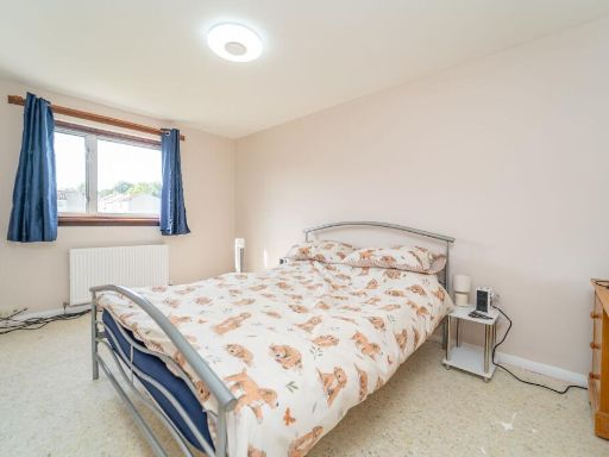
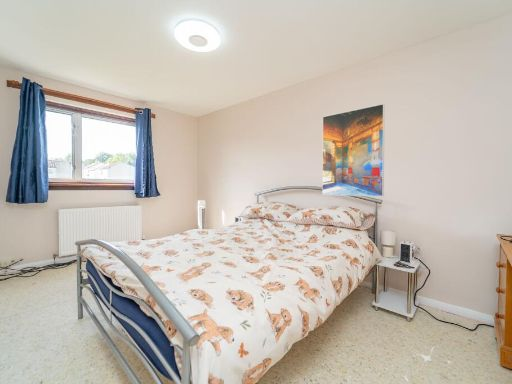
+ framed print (350, 153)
